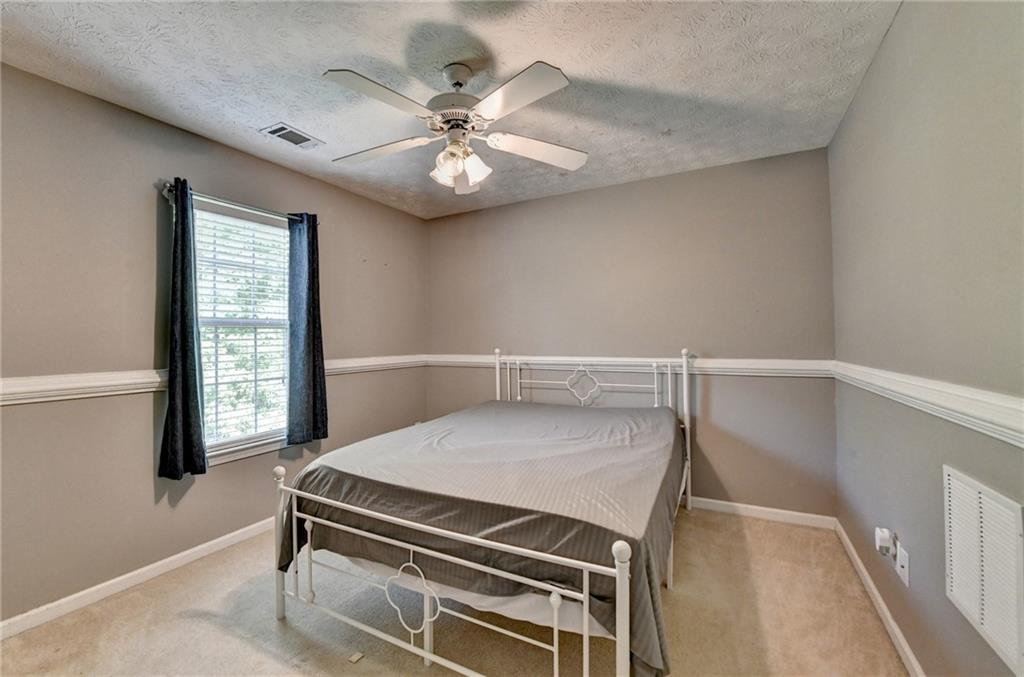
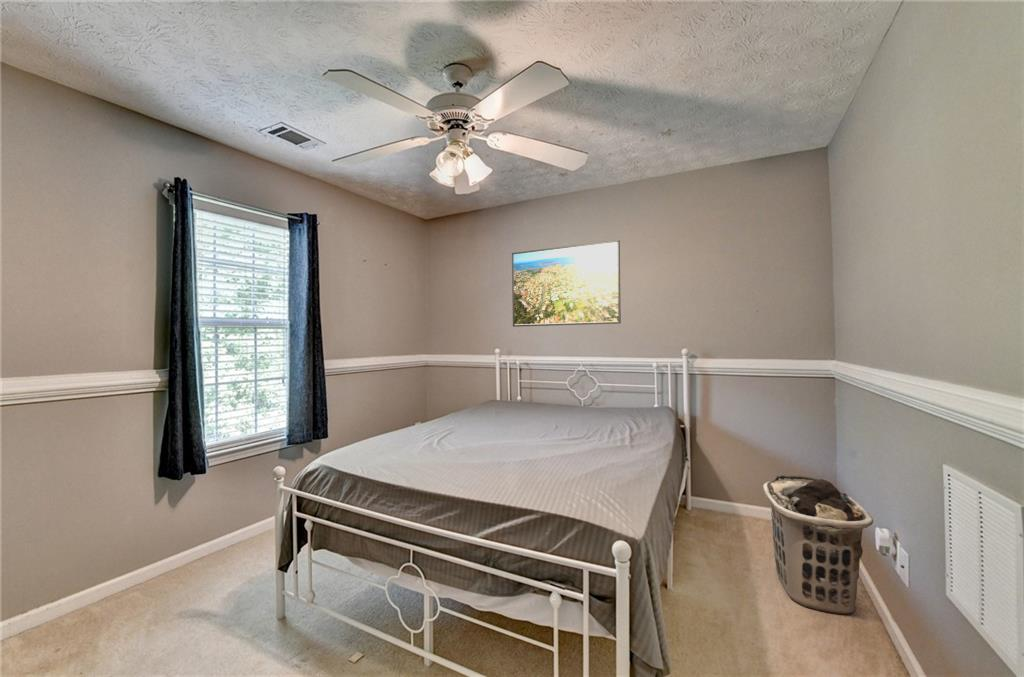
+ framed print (562, 286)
+ clothes hamper (812, 534)
